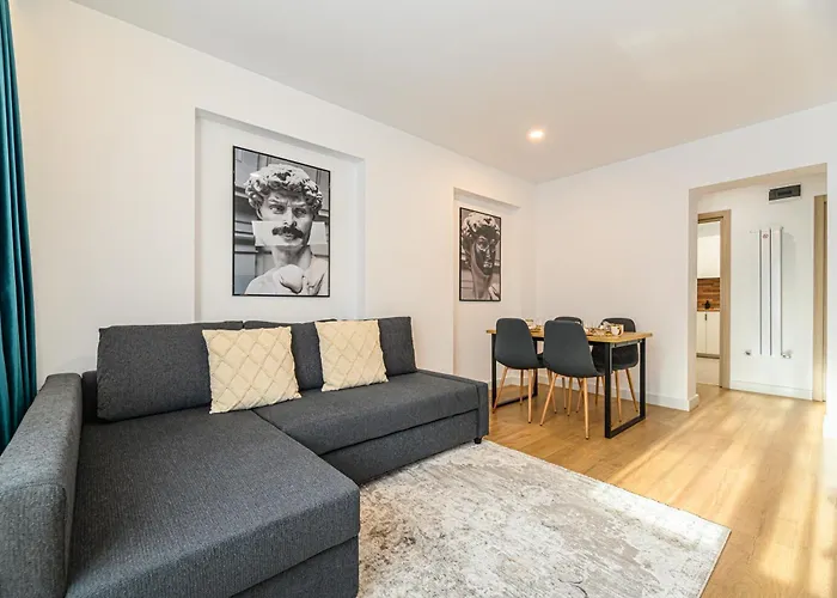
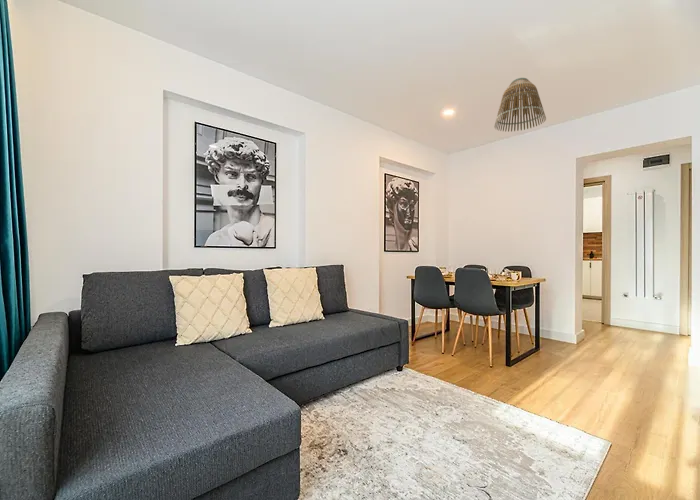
+ lamp shade (518, 102)
